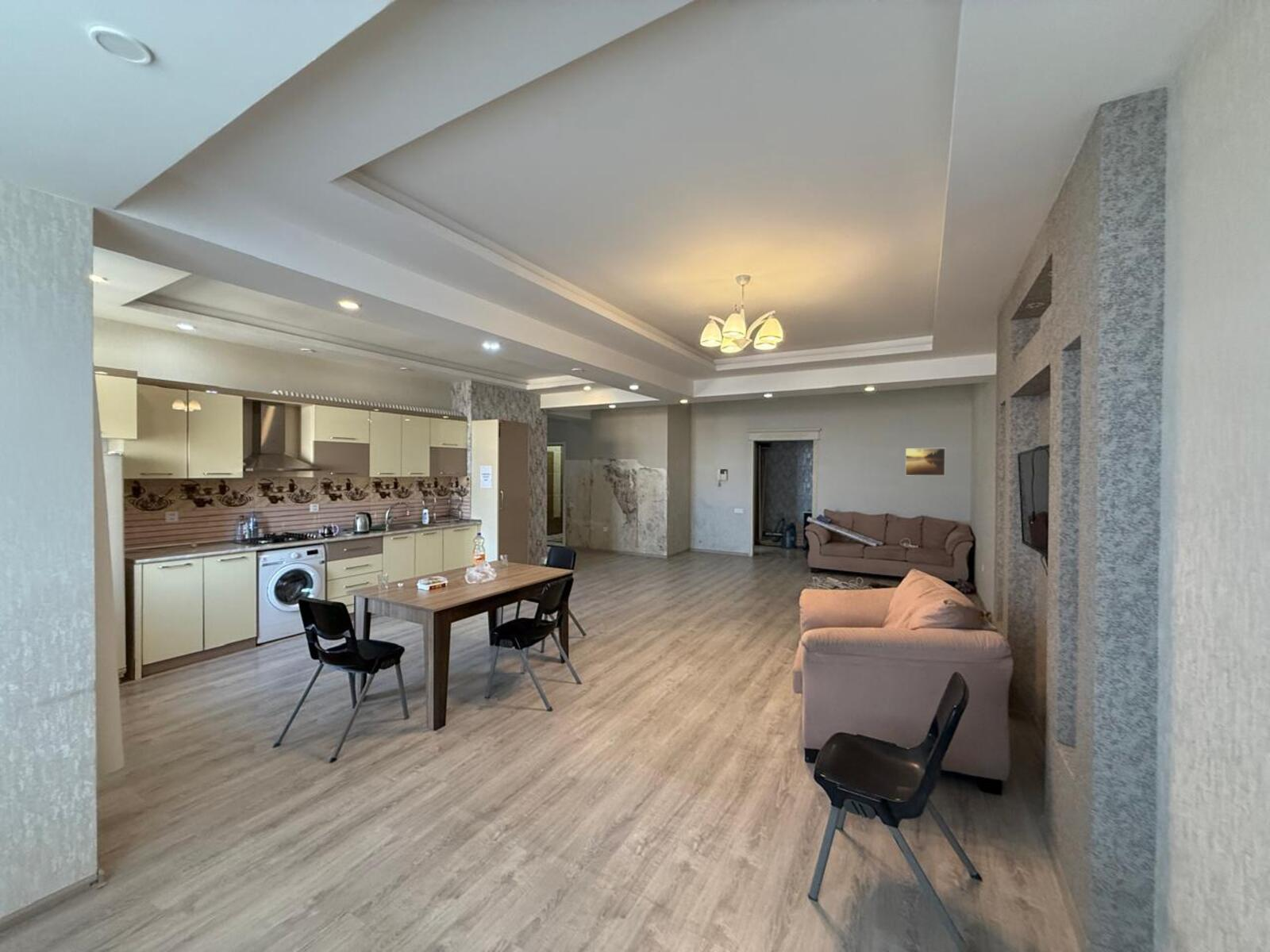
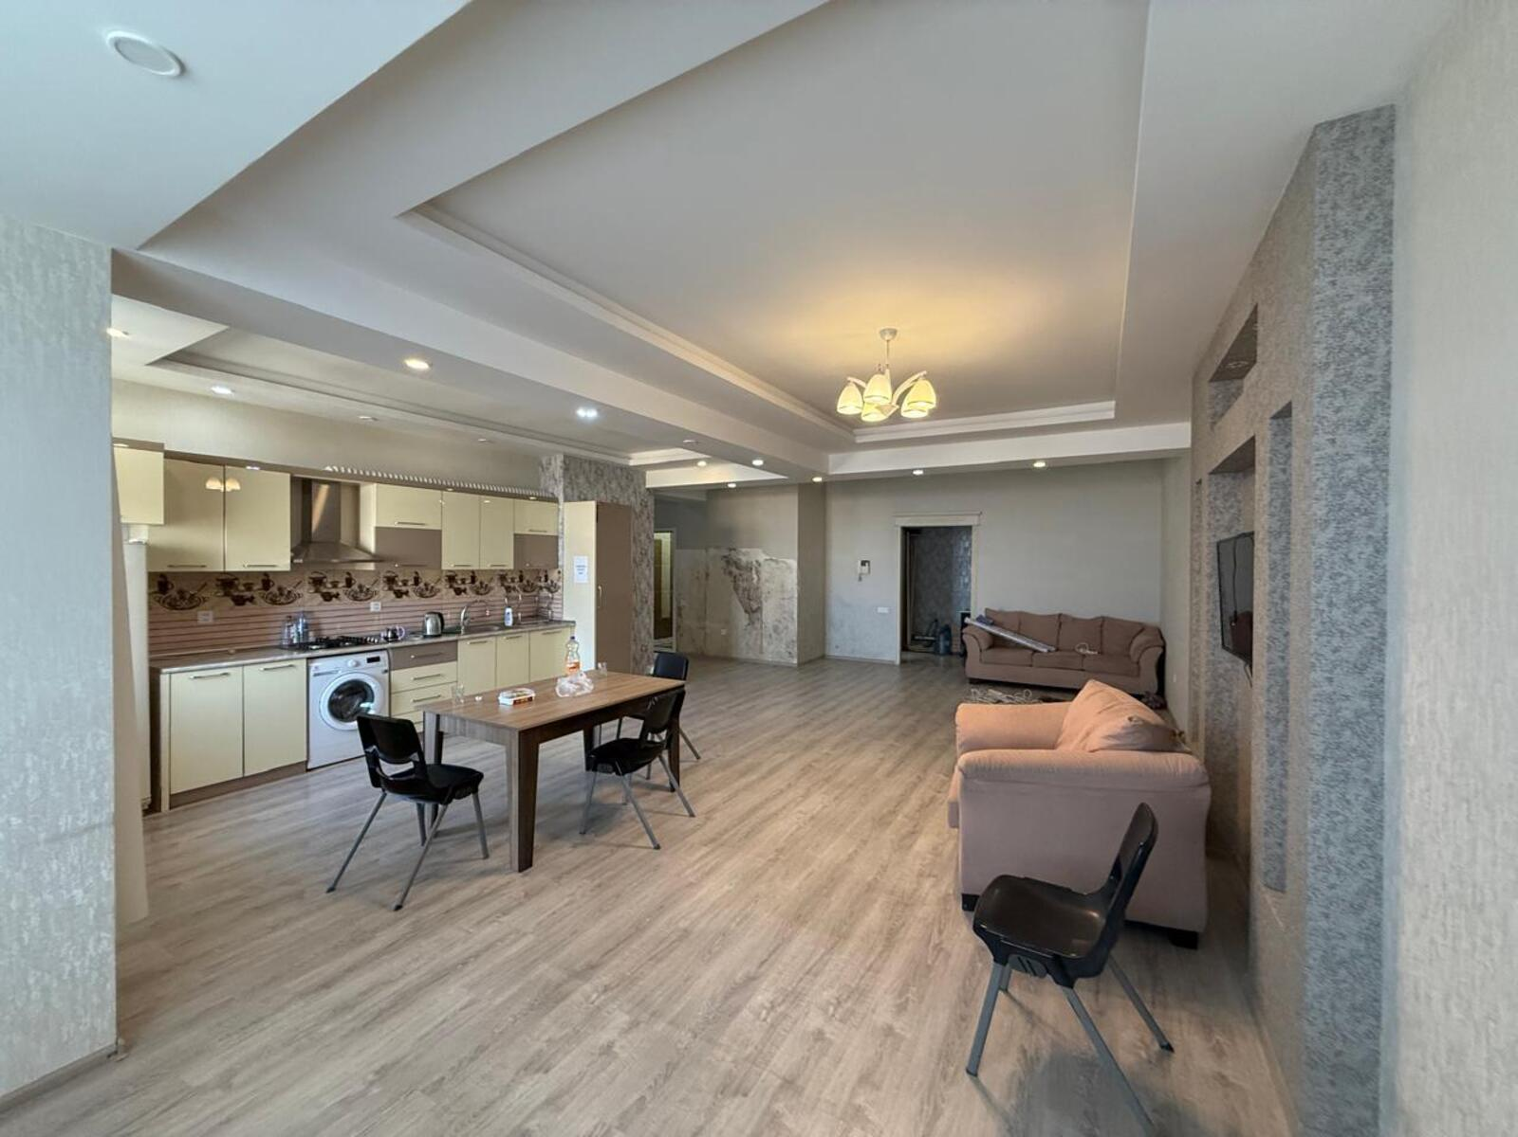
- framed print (925, 462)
